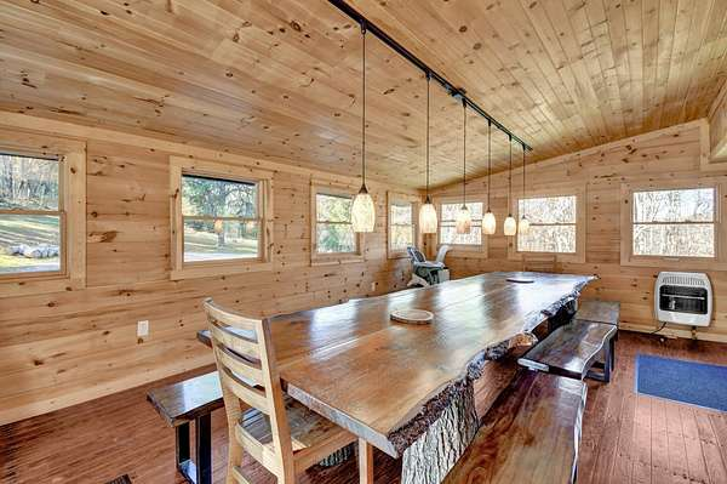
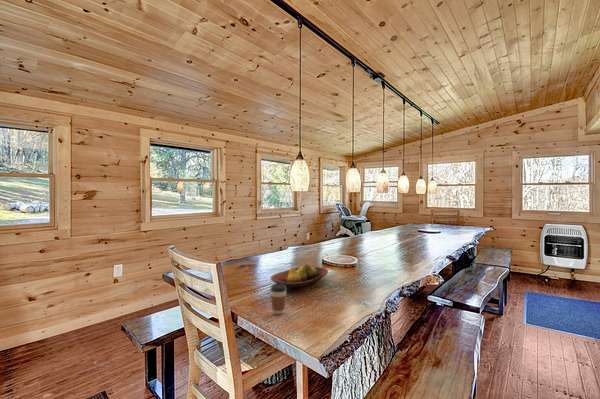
+ fruit bowl (300, 274)
+ coffee cup (278, 298)
